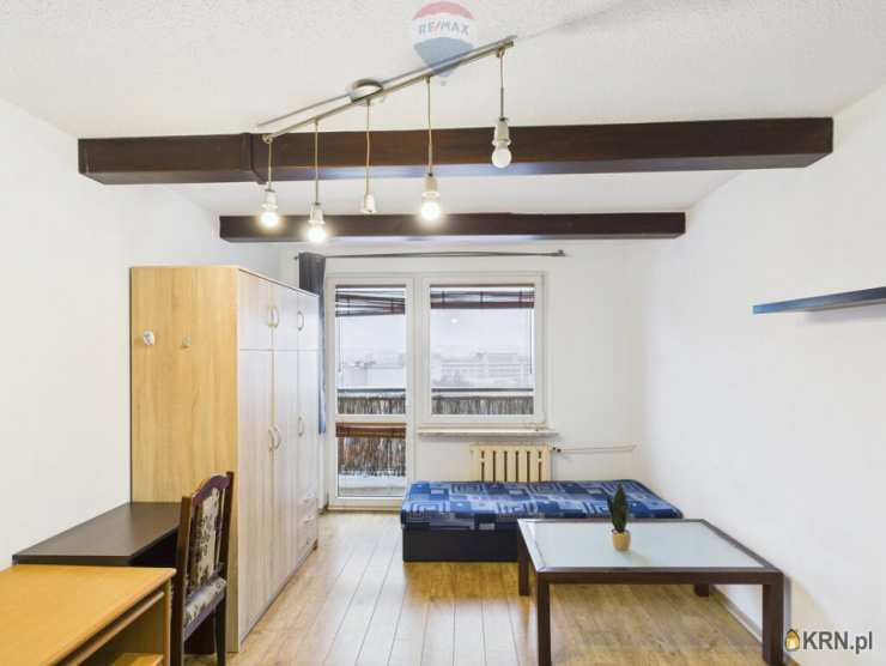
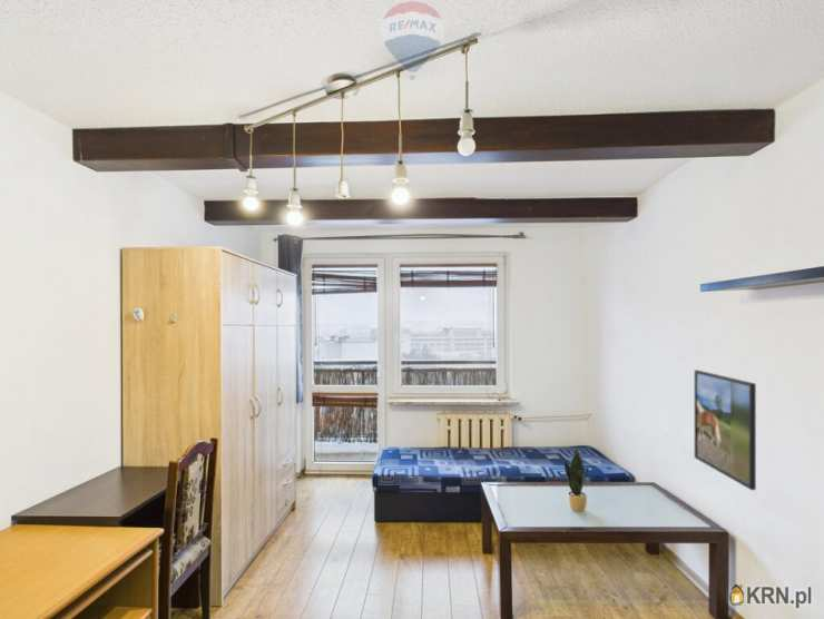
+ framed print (722, 424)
